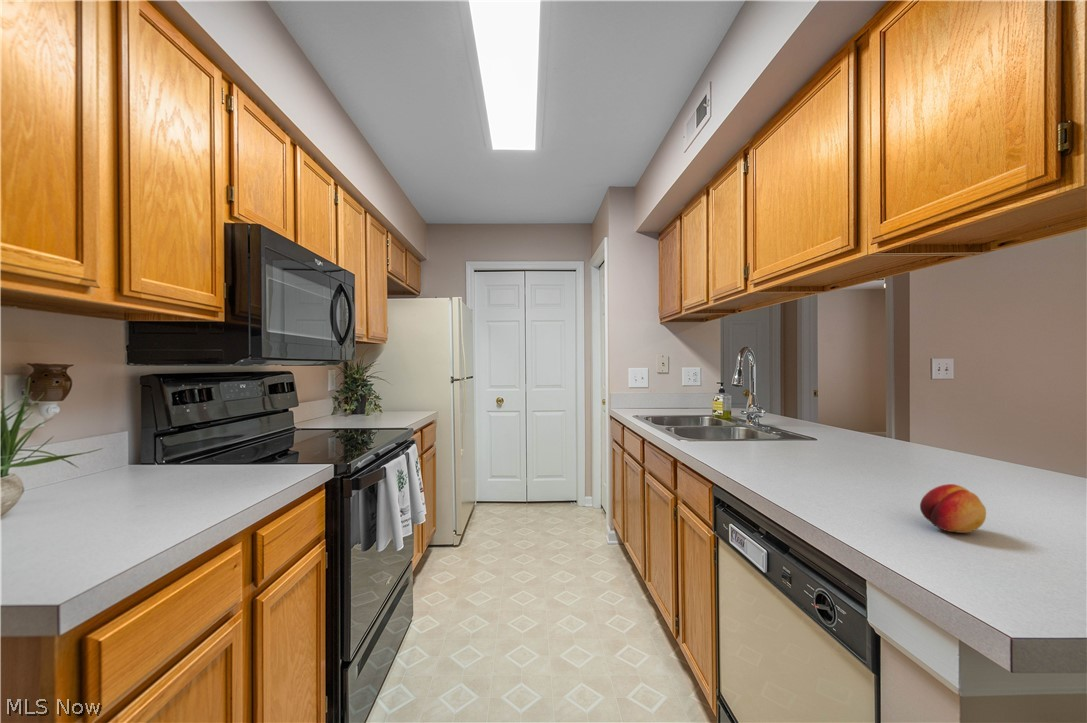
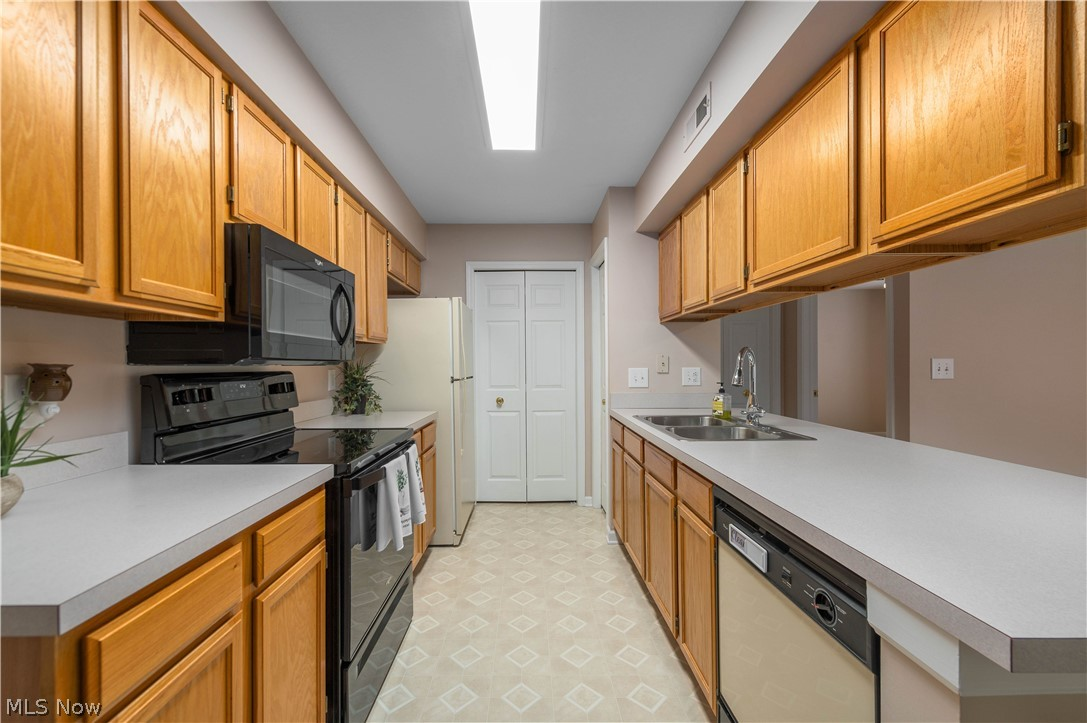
- fruit (952, 507)
